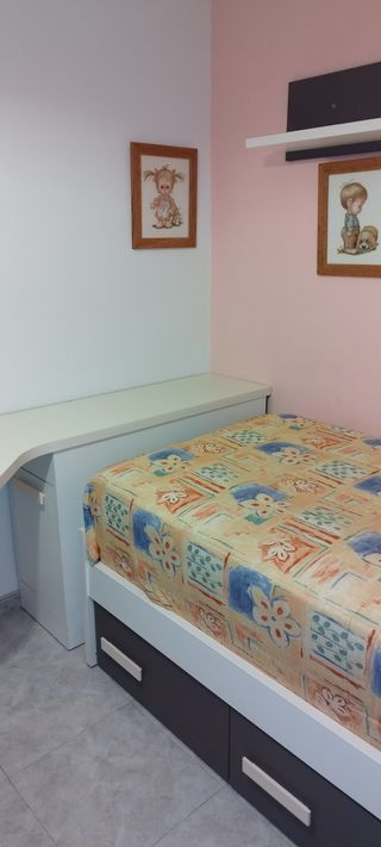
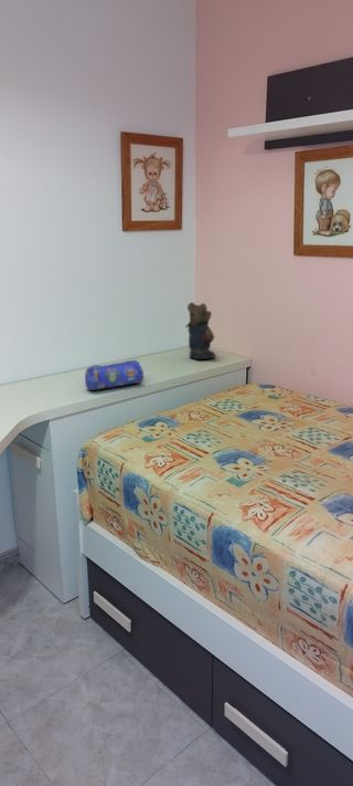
+ pencil case (115, 374)
+ teddy bear (200, 331)
